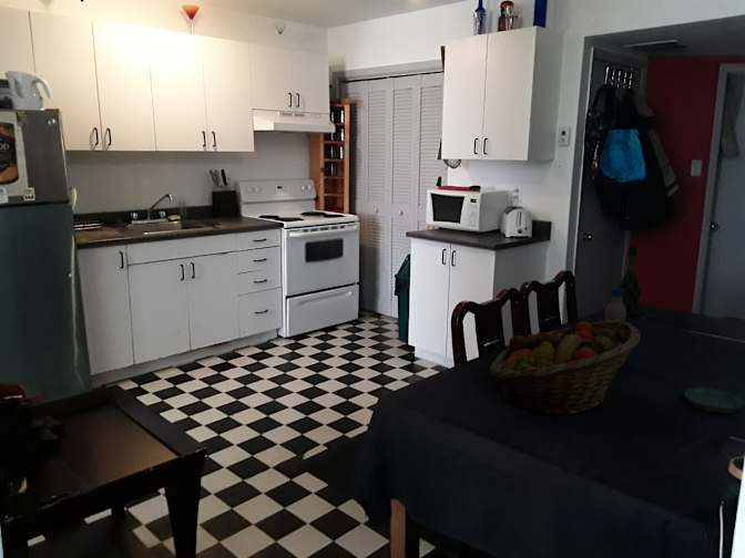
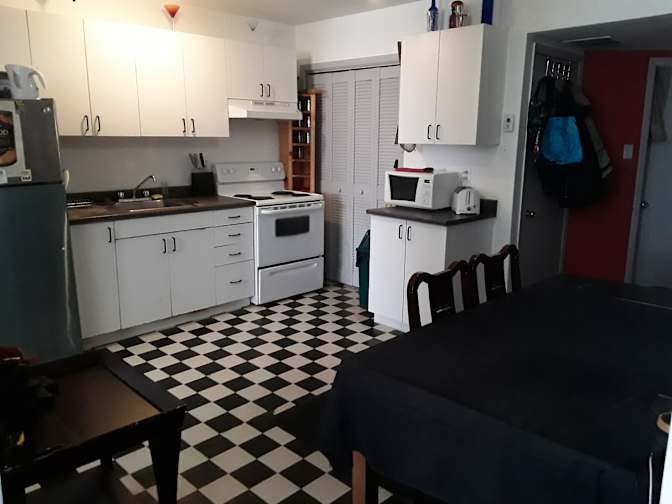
- bottle (614, 320)
- fruit basket (562, 360)
- wine bottle (630, 280)
- saucer (712, 401)
